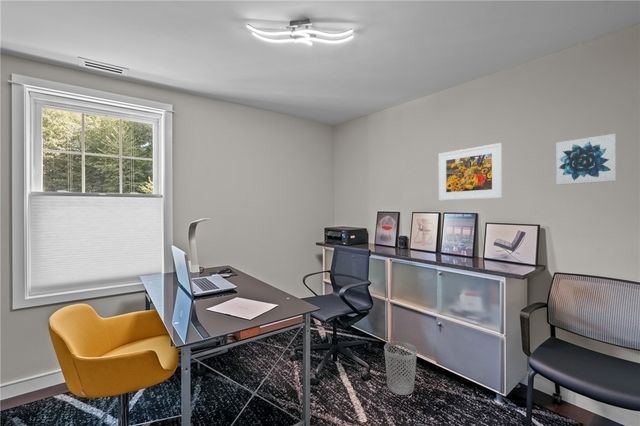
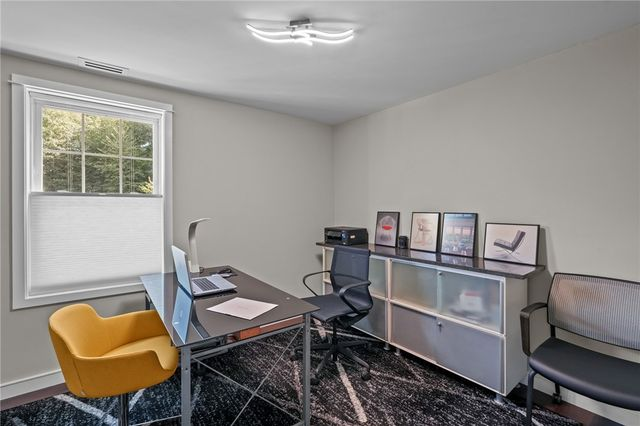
- wastebasket (400, 367)
- wall art (584, 160)
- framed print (468, 174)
